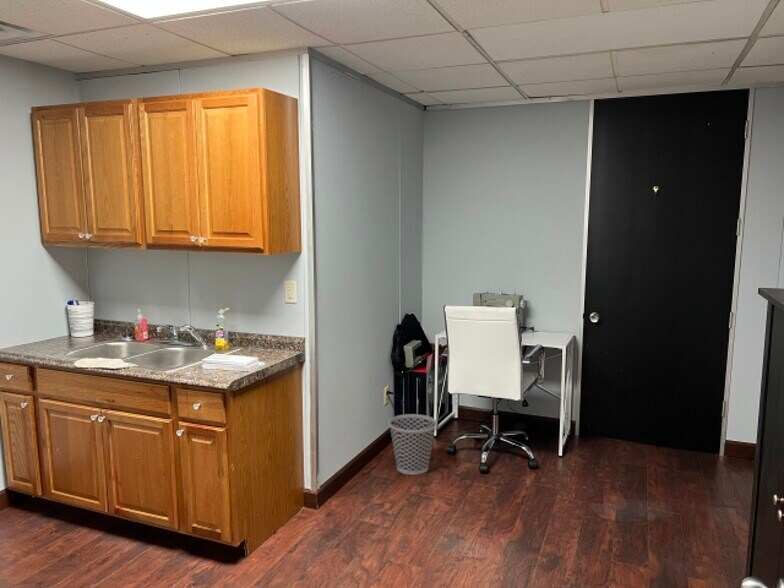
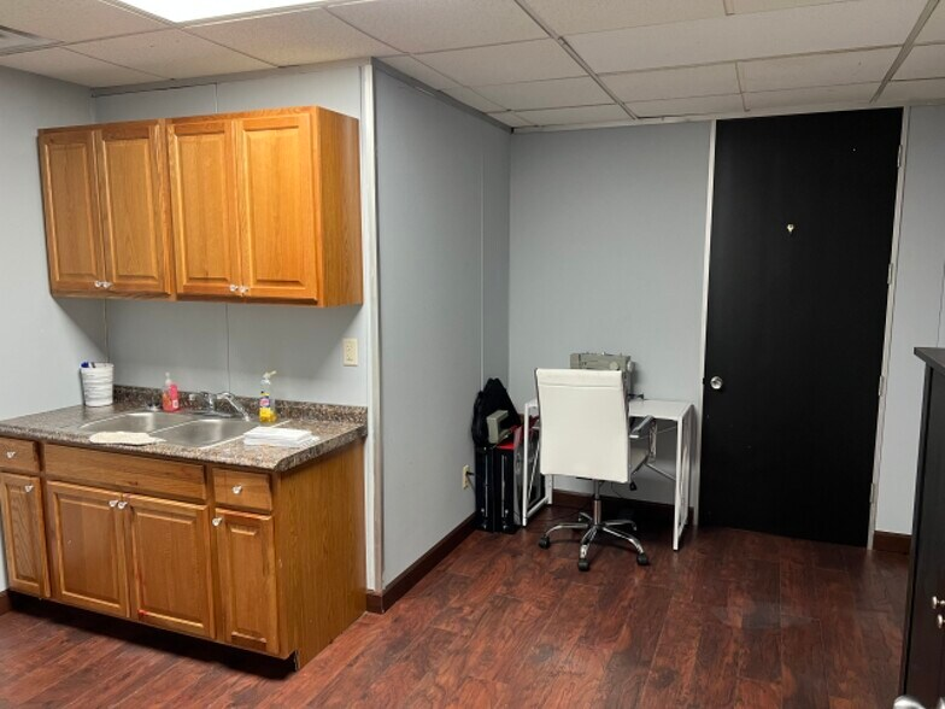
- wastebasket (412, 445)
